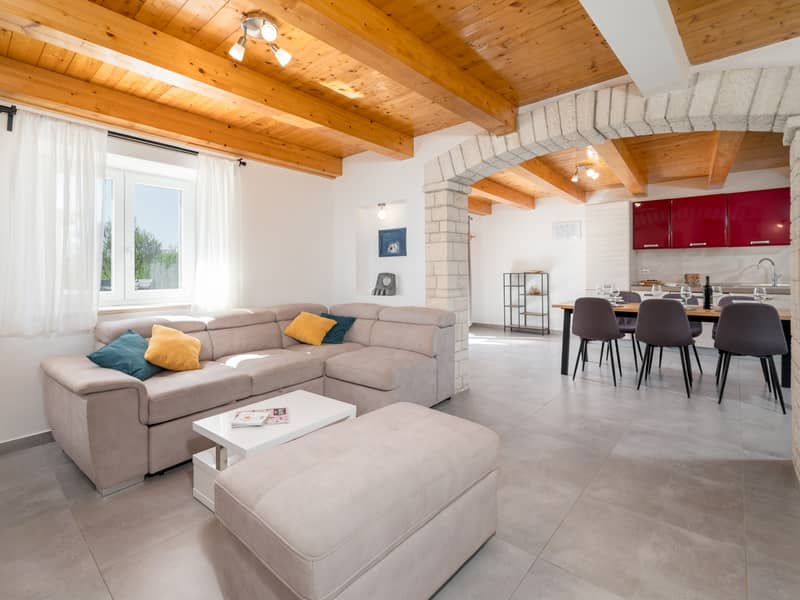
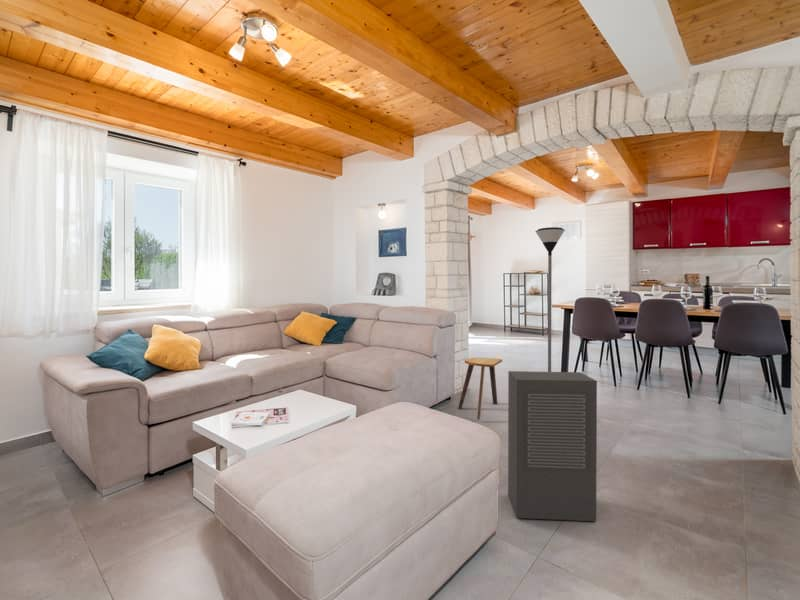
+ floor lamp (549, 304)
+ stool (481, 385)
+ air purifier (549, 441)
